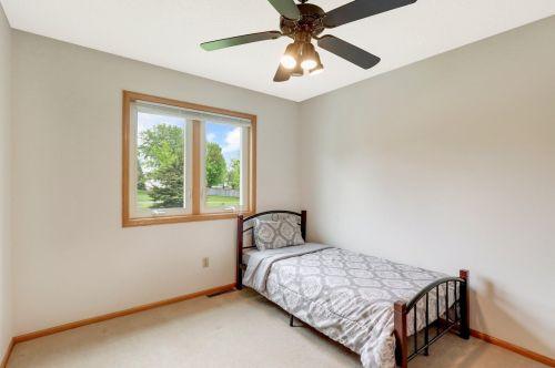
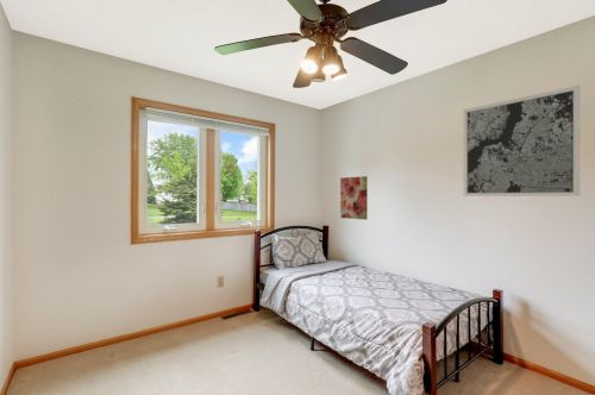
+ wall art (514, 148)
+ wall art (352, 198)
